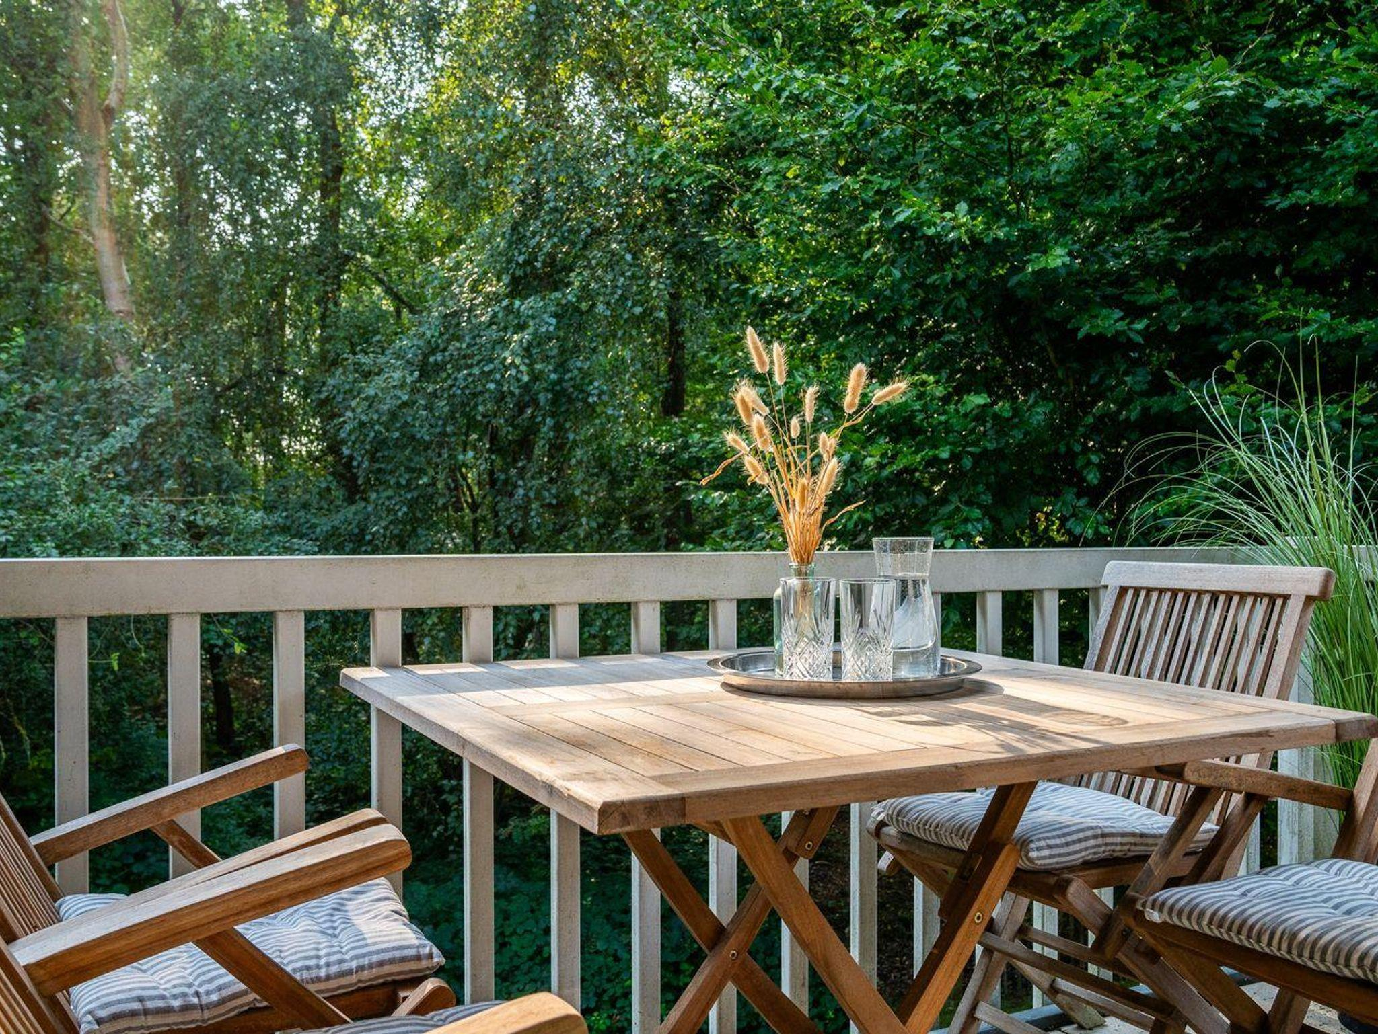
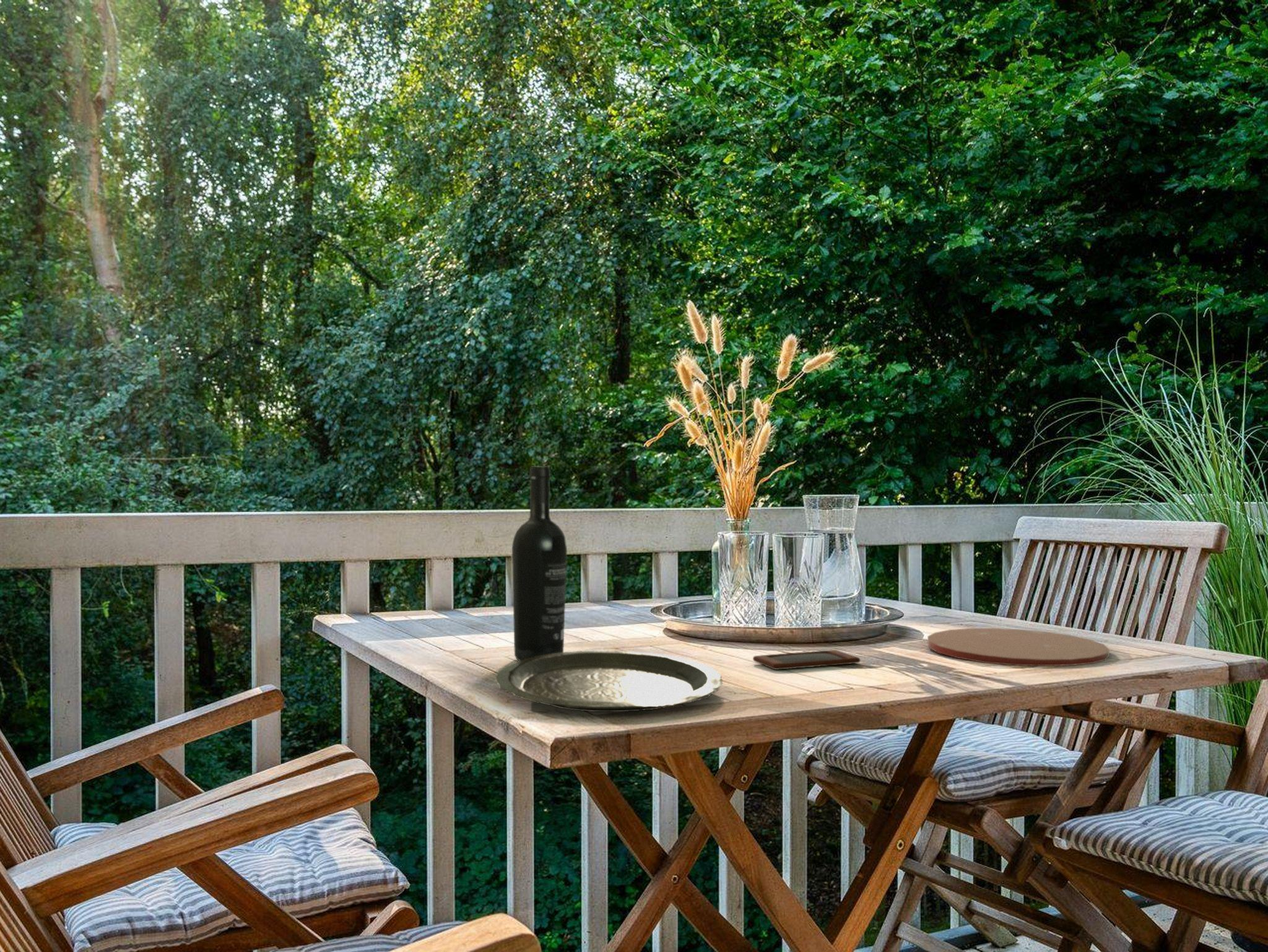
+ plate (1015, 646)
+ smartphone (806, 659)
+ wine bottle (539, 562)
+ plate (609, 681)
